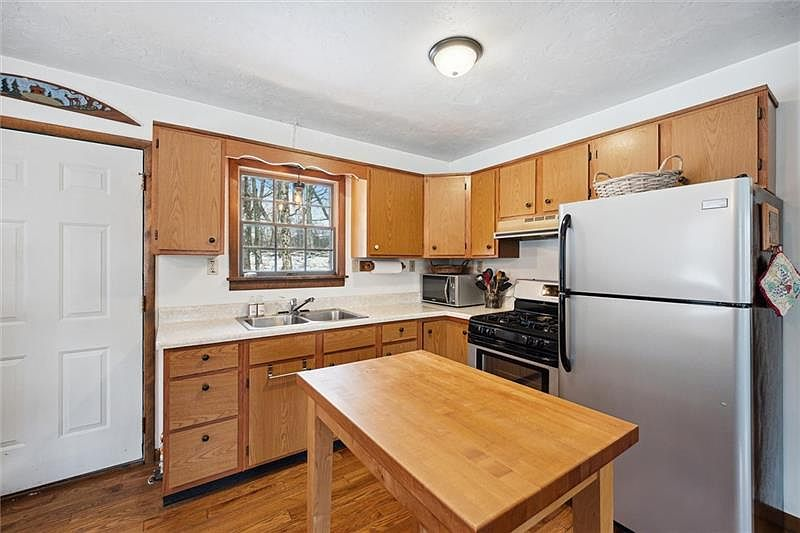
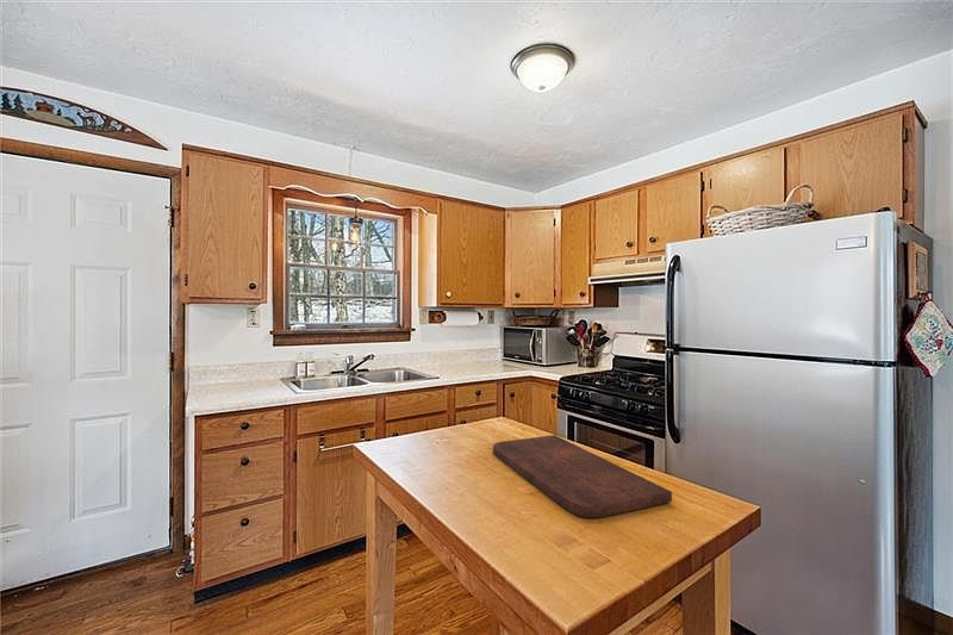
+ cutting board (565, 467)
